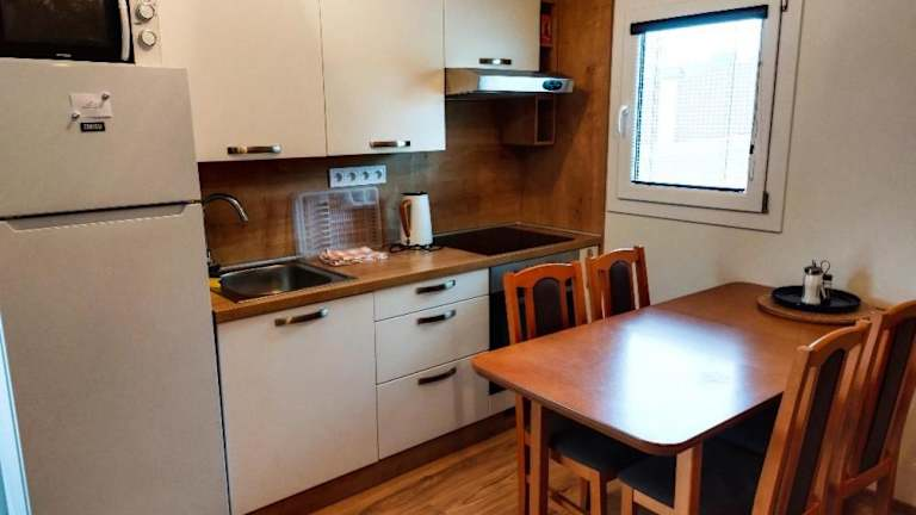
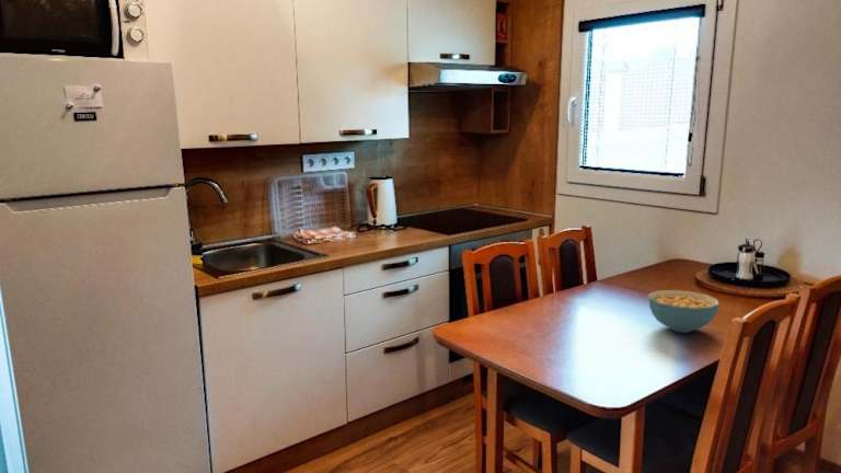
+ cereal bowl (681, 313)
